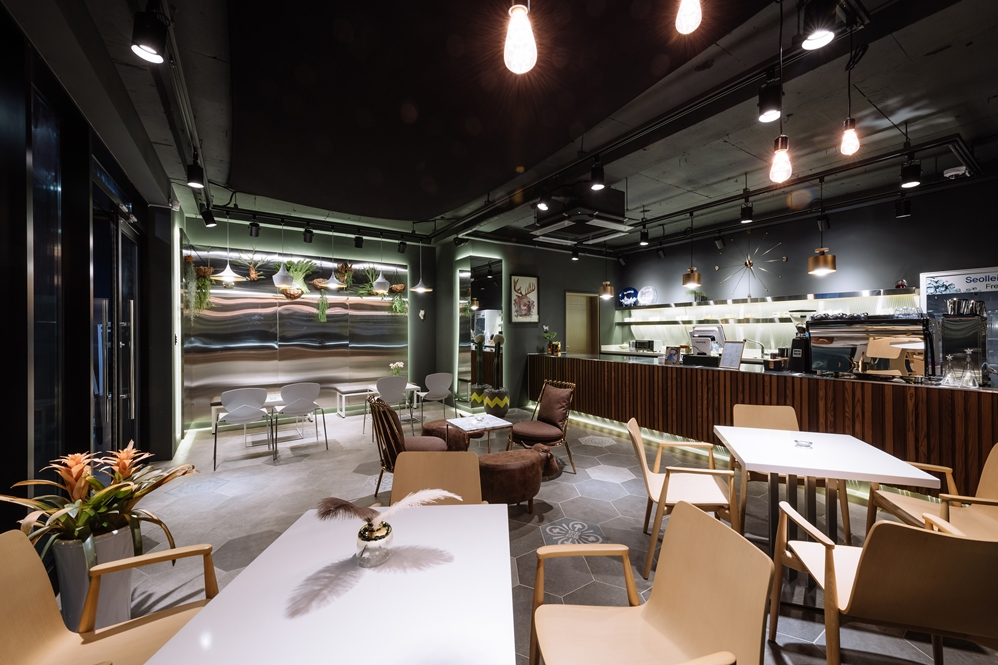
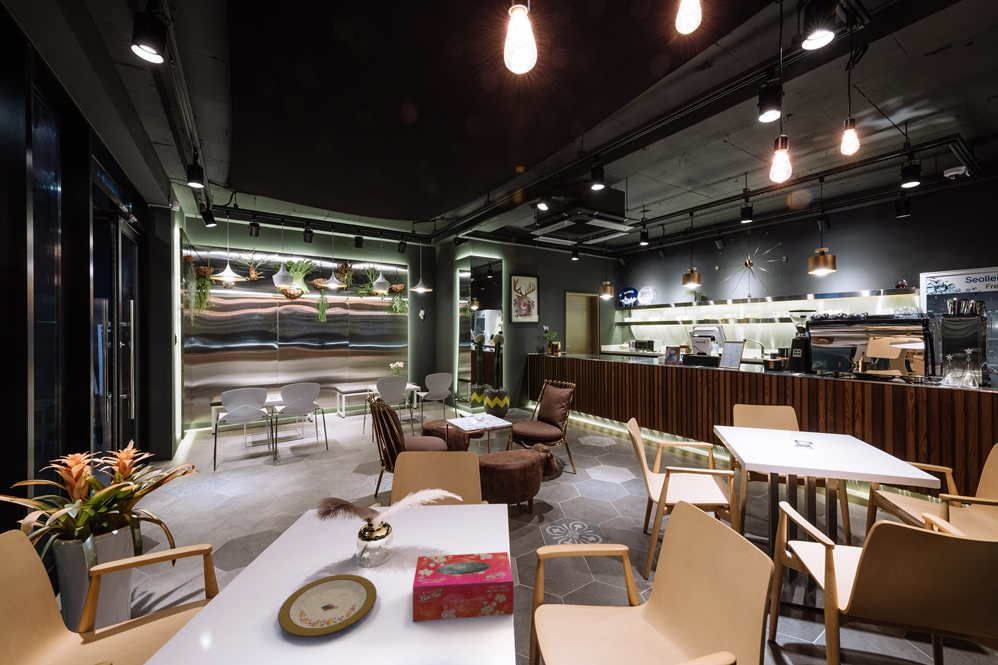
+ plate (329, 605)
+ tissue box (463, 584)
